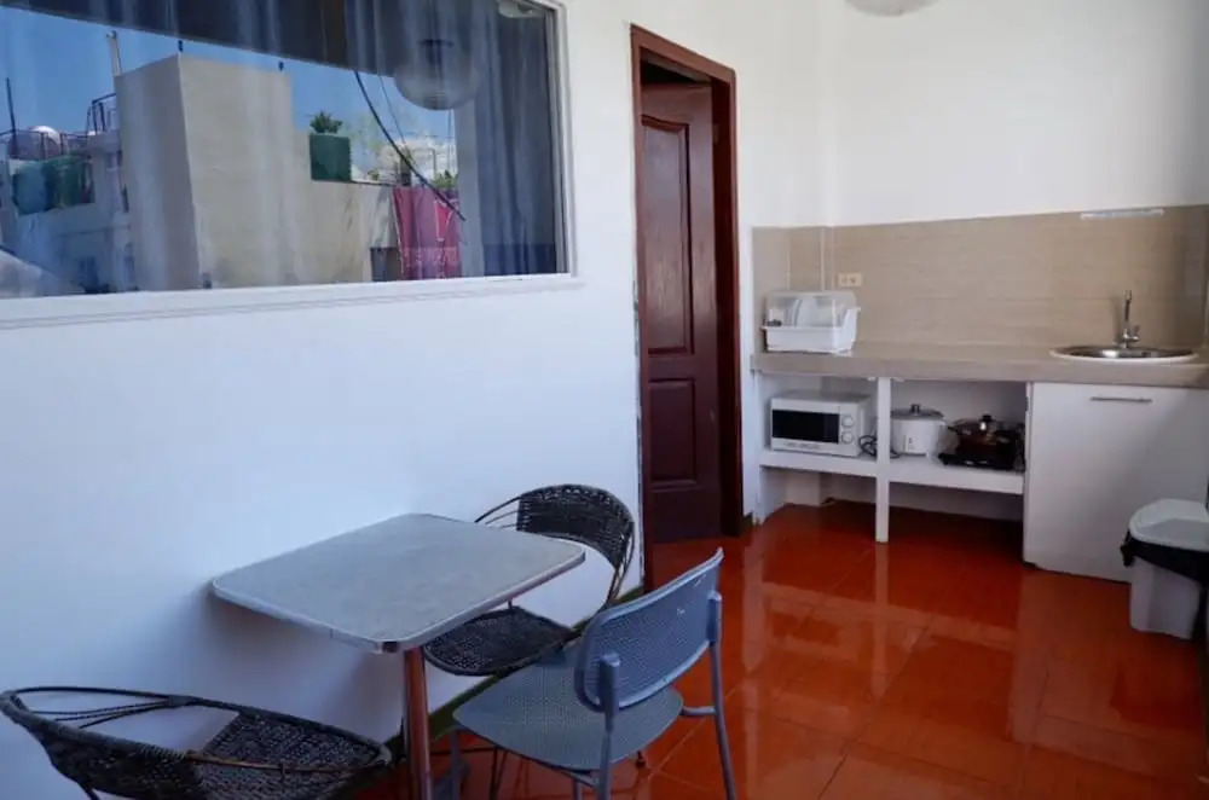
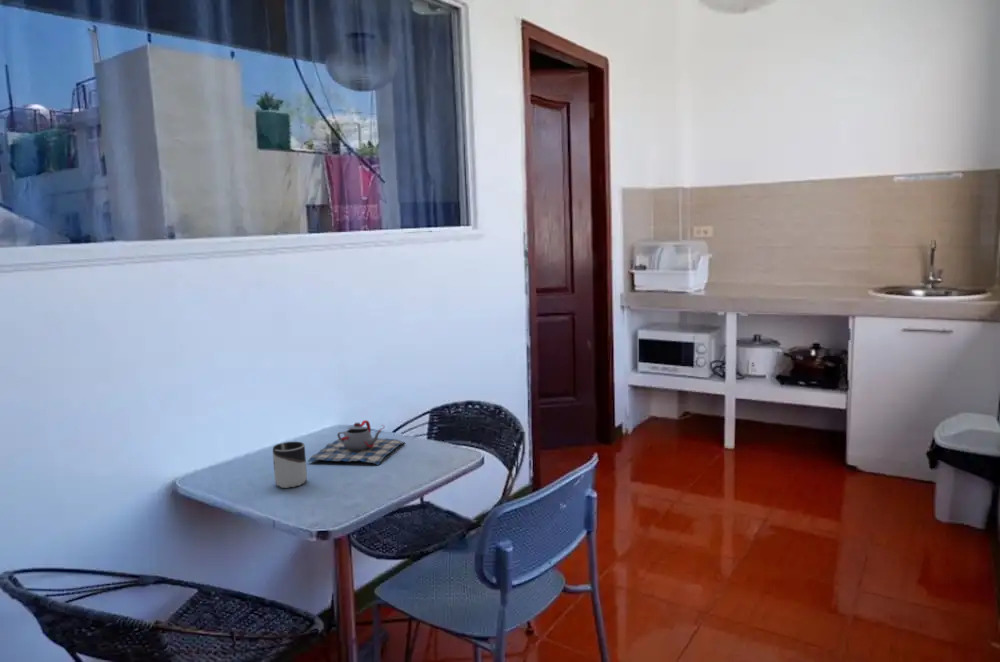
+ cup (289, 462)
+ teapot (357, 437)
